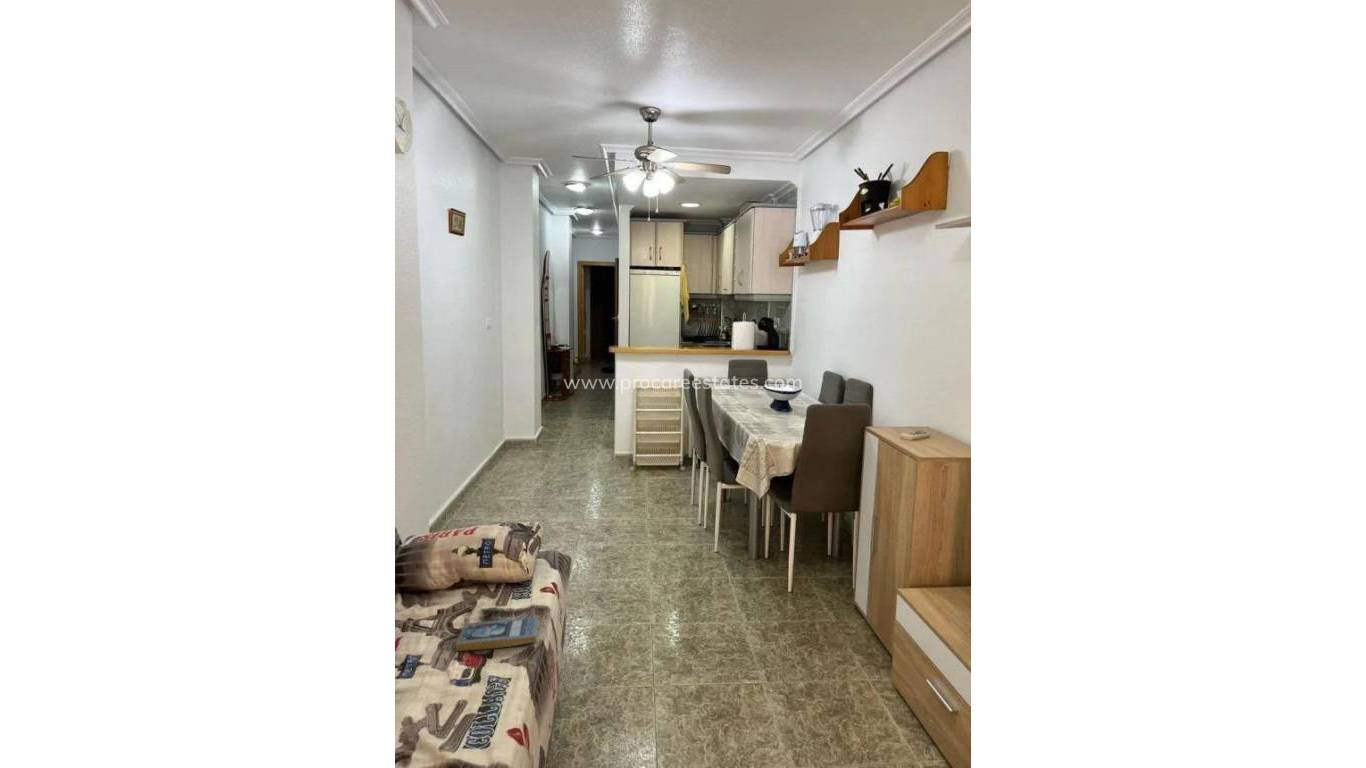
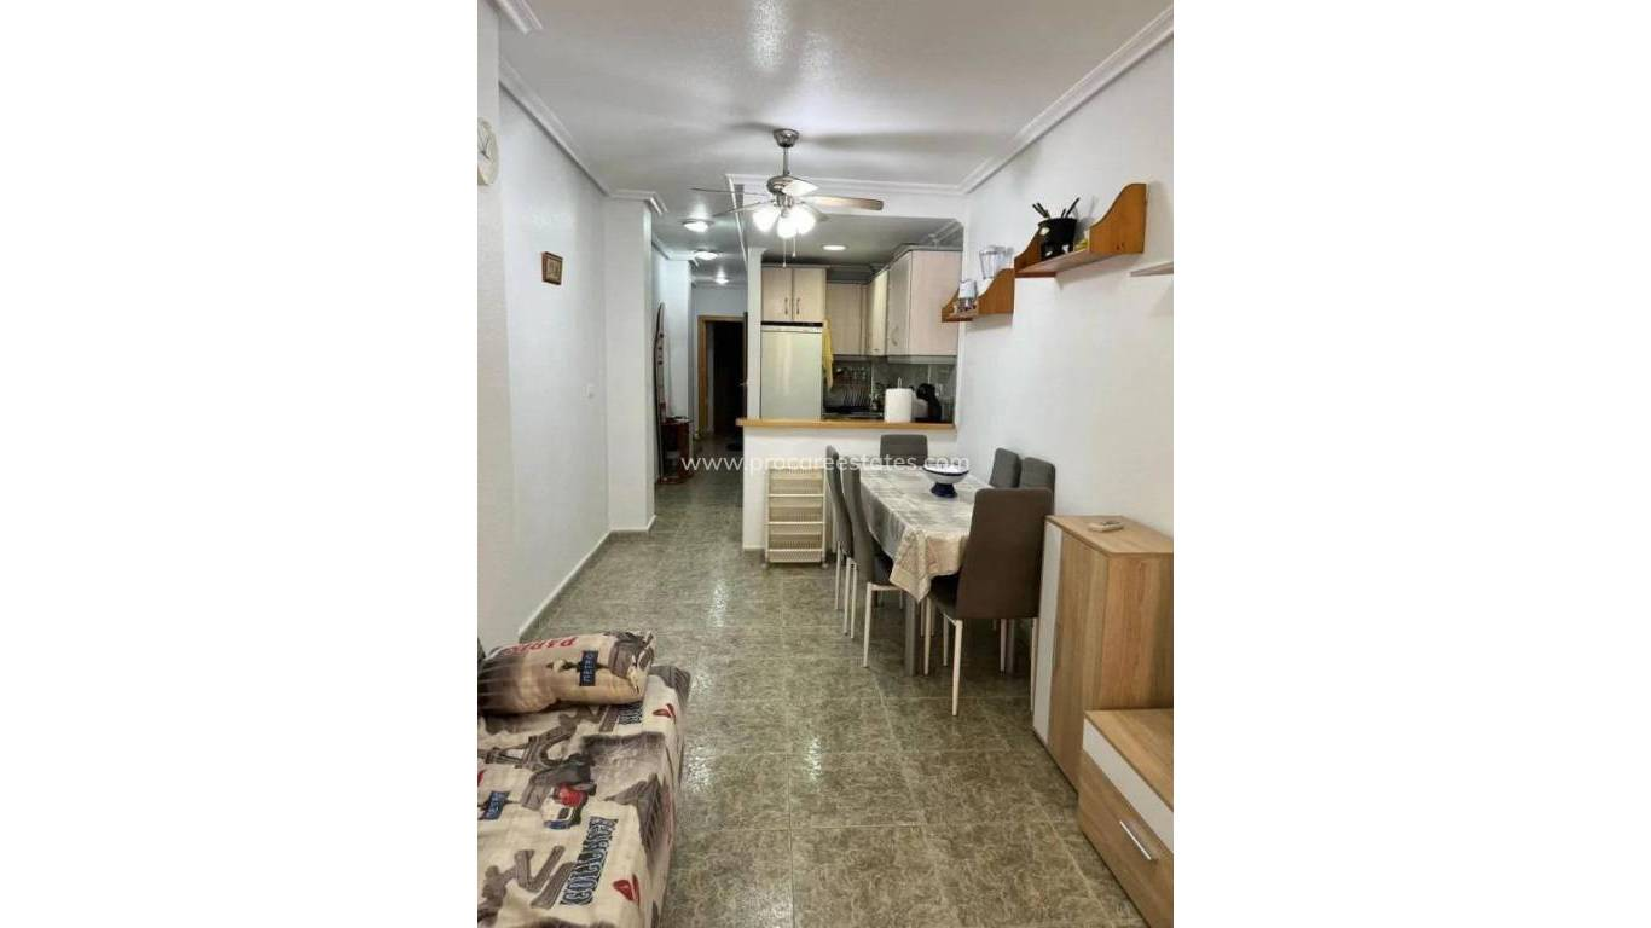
- book (499, 632)
